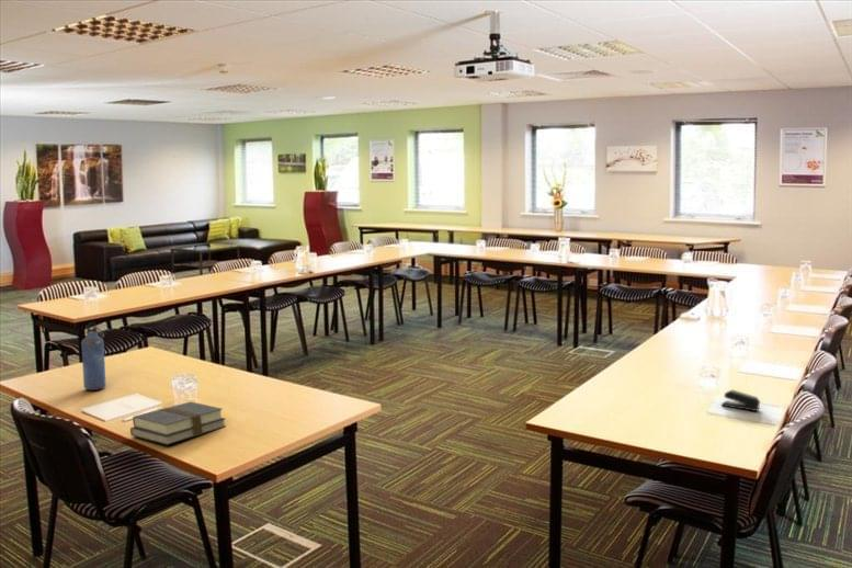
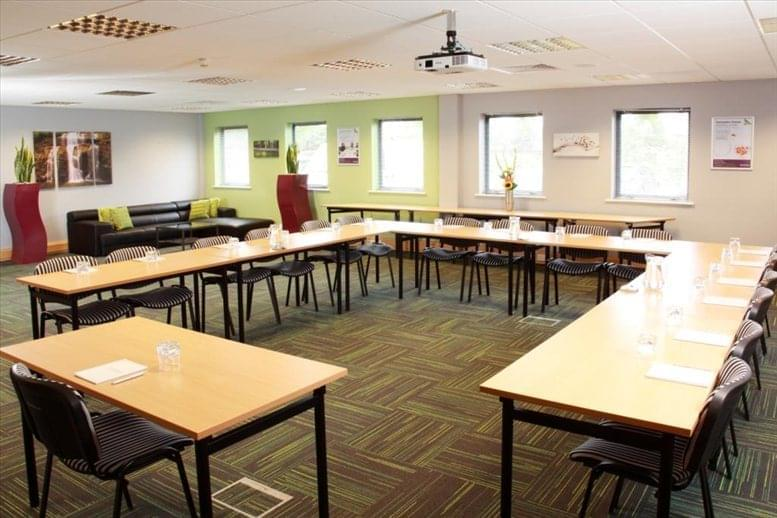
- book (179, 421)
- water bottle (93, 355)
- stapler (740, 399)
